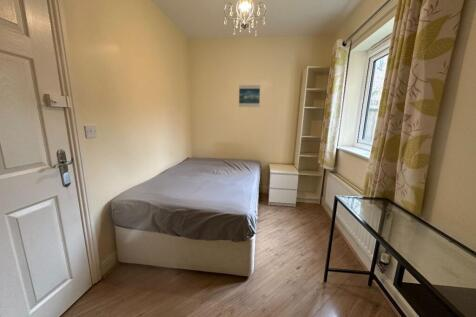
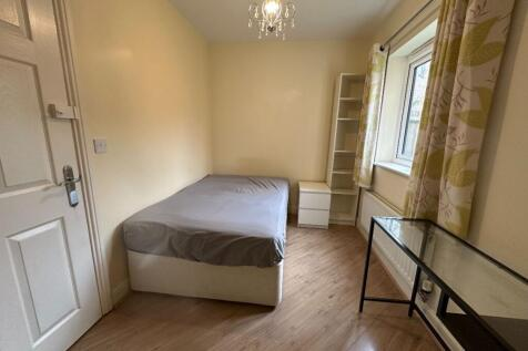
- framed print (249, 96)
